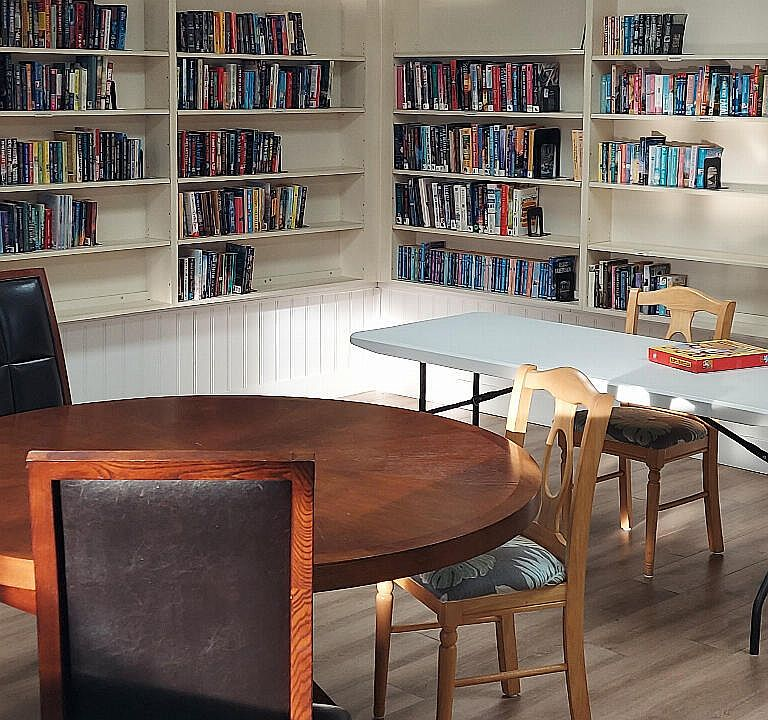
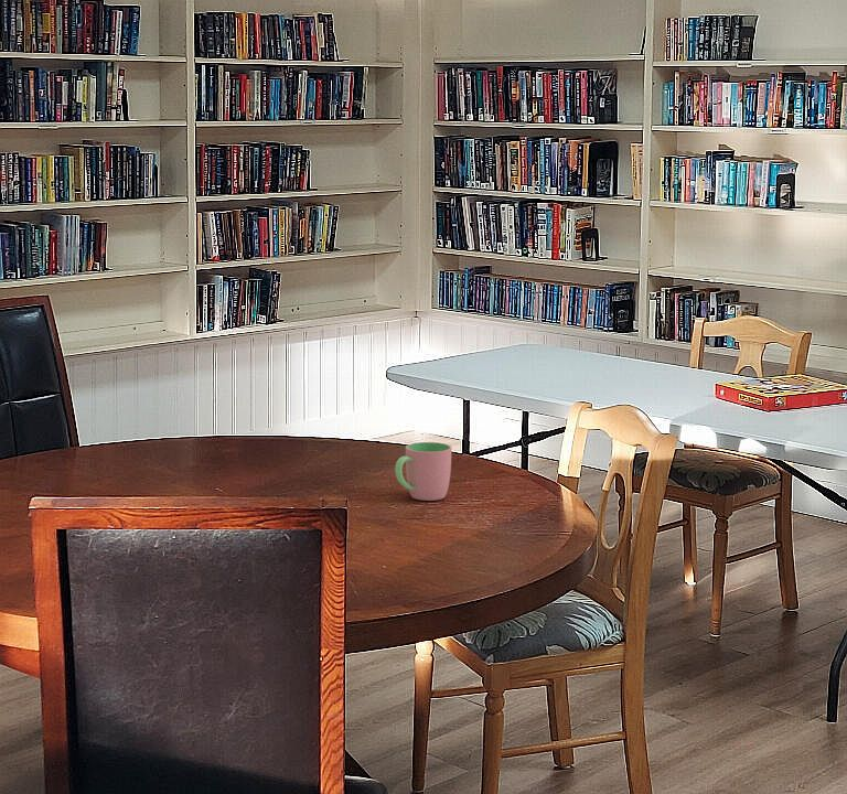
+ cup (421, 472)
